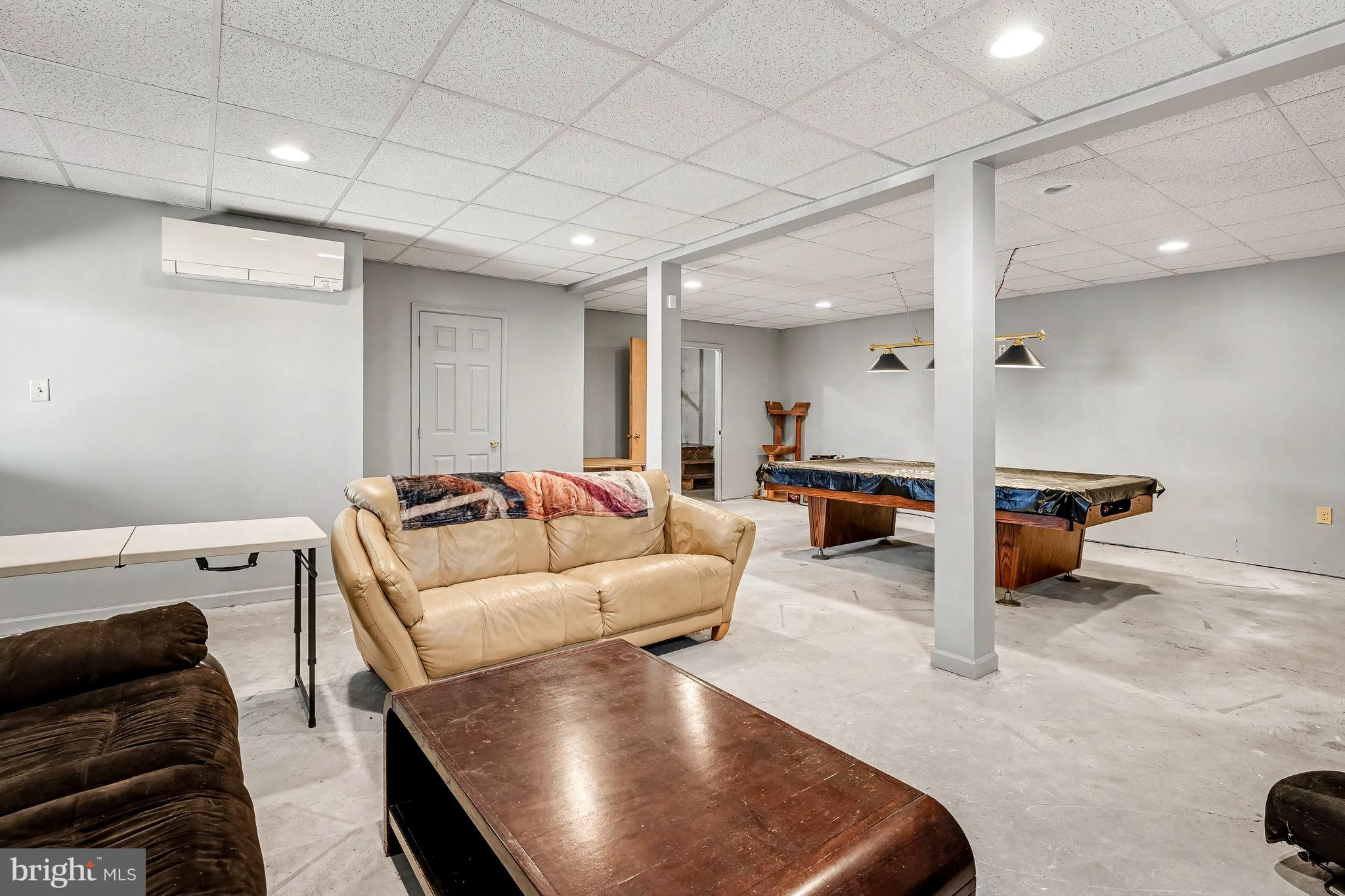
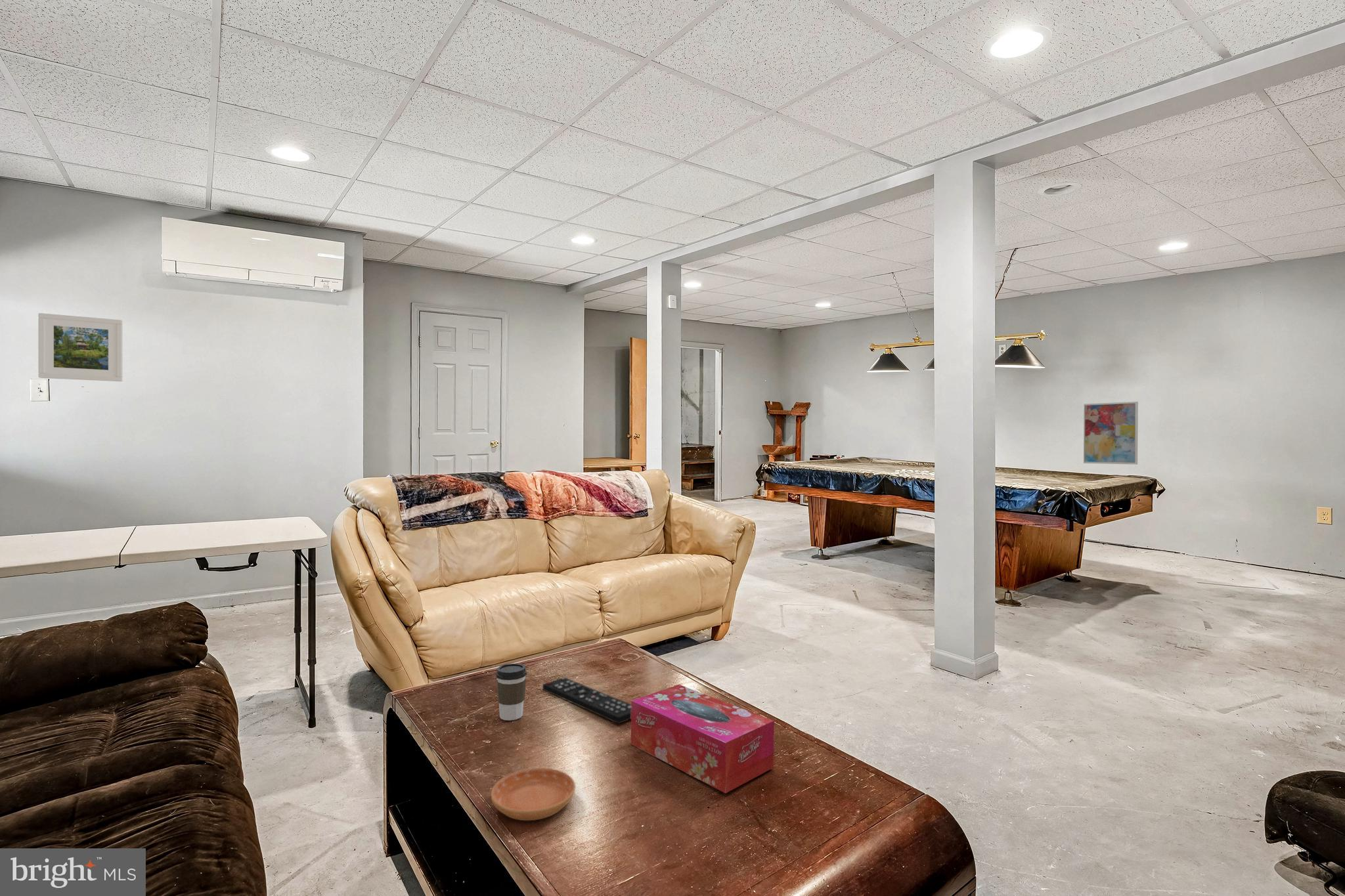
+ coffee cup (511, 692)
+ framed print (81, 348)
+ tissue box (699, 733)
+ saucer (533, 795)
+ remote control (589, 697)
+ wall art (1110, 433)
